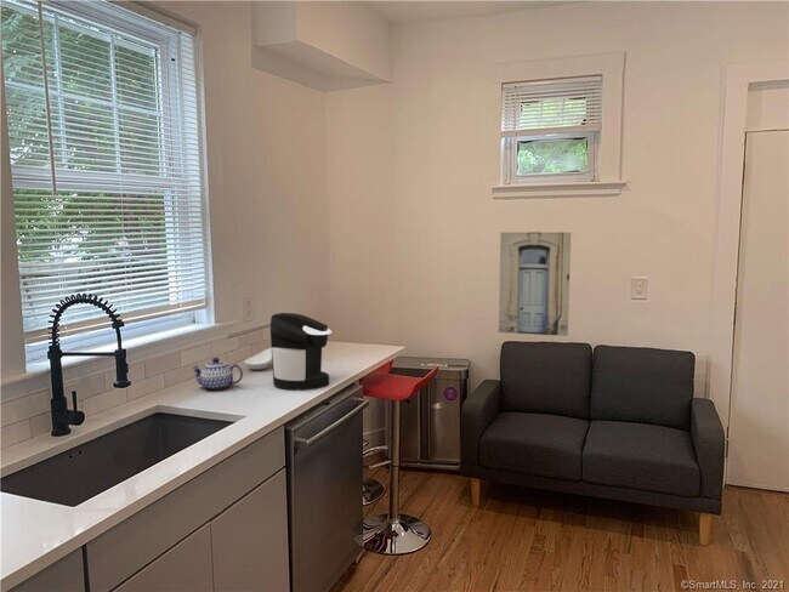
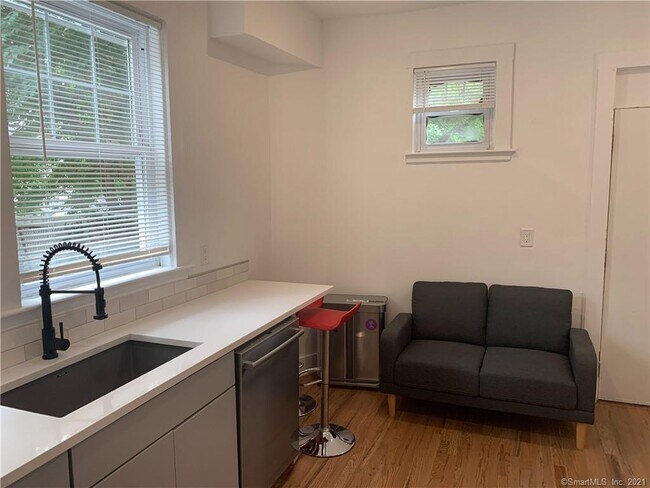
- spoon rest (266, 358)
- wall art (533, 283)
- coffee maker (302, 348)
- teapot (217, 372)
